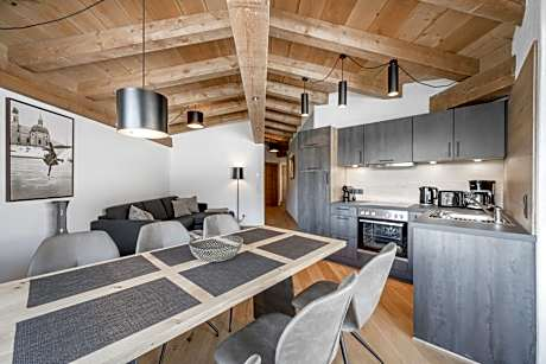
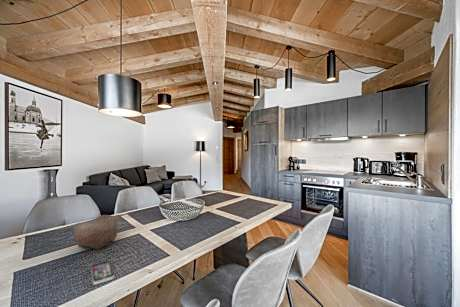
+ bowl (97, 226)
+ smartphone (102, 271)
